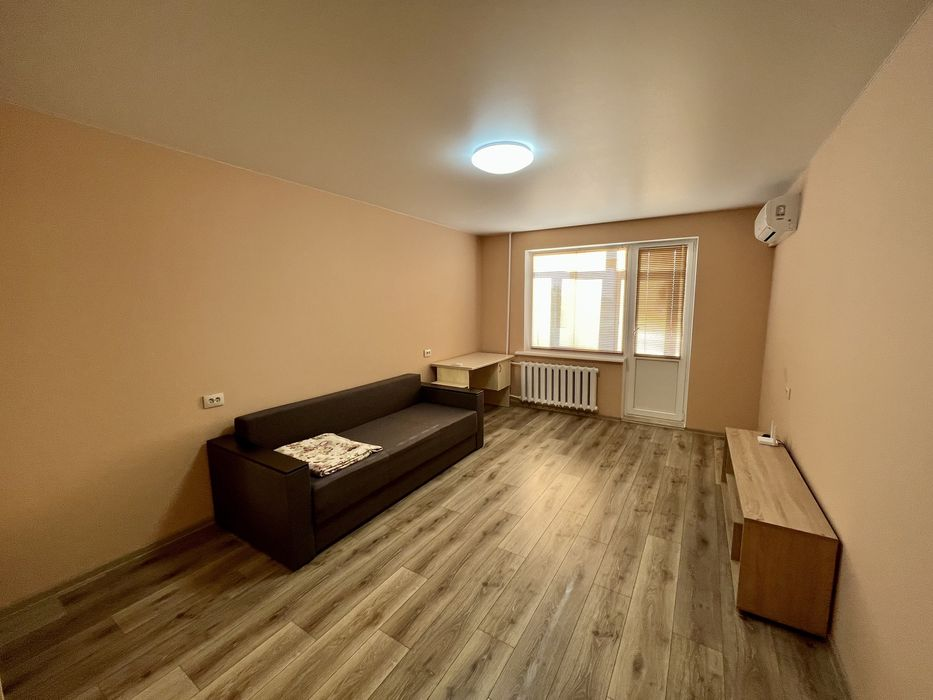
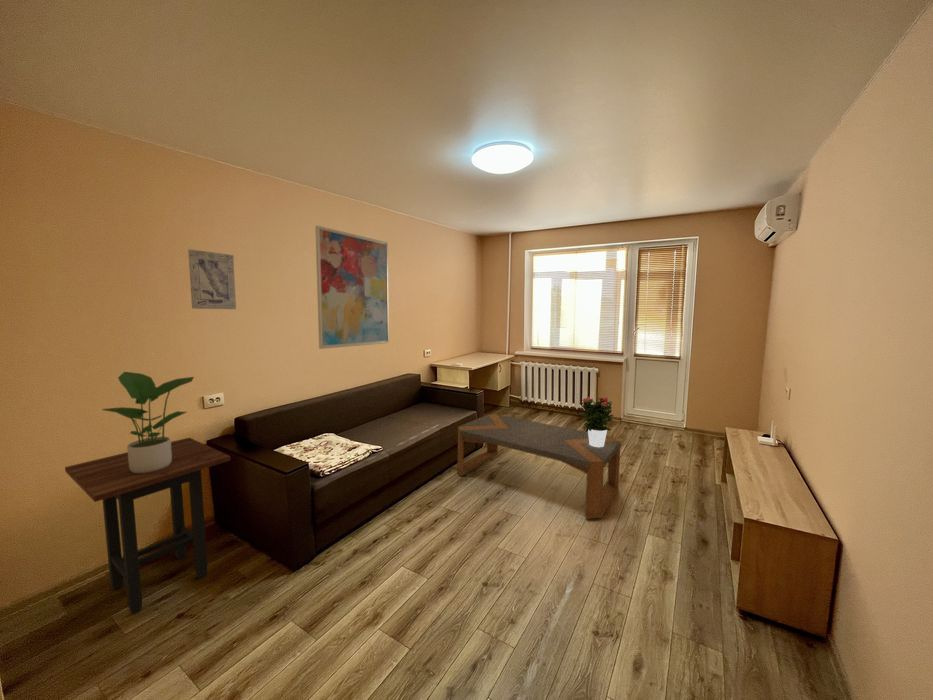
+ wall art (356, 291)
+ coffee table (534, 454)
+ potted flower (596, 420)
+ potted plant (147, 420)
+ side table (172, 522)
+ wall art (213, 280)
